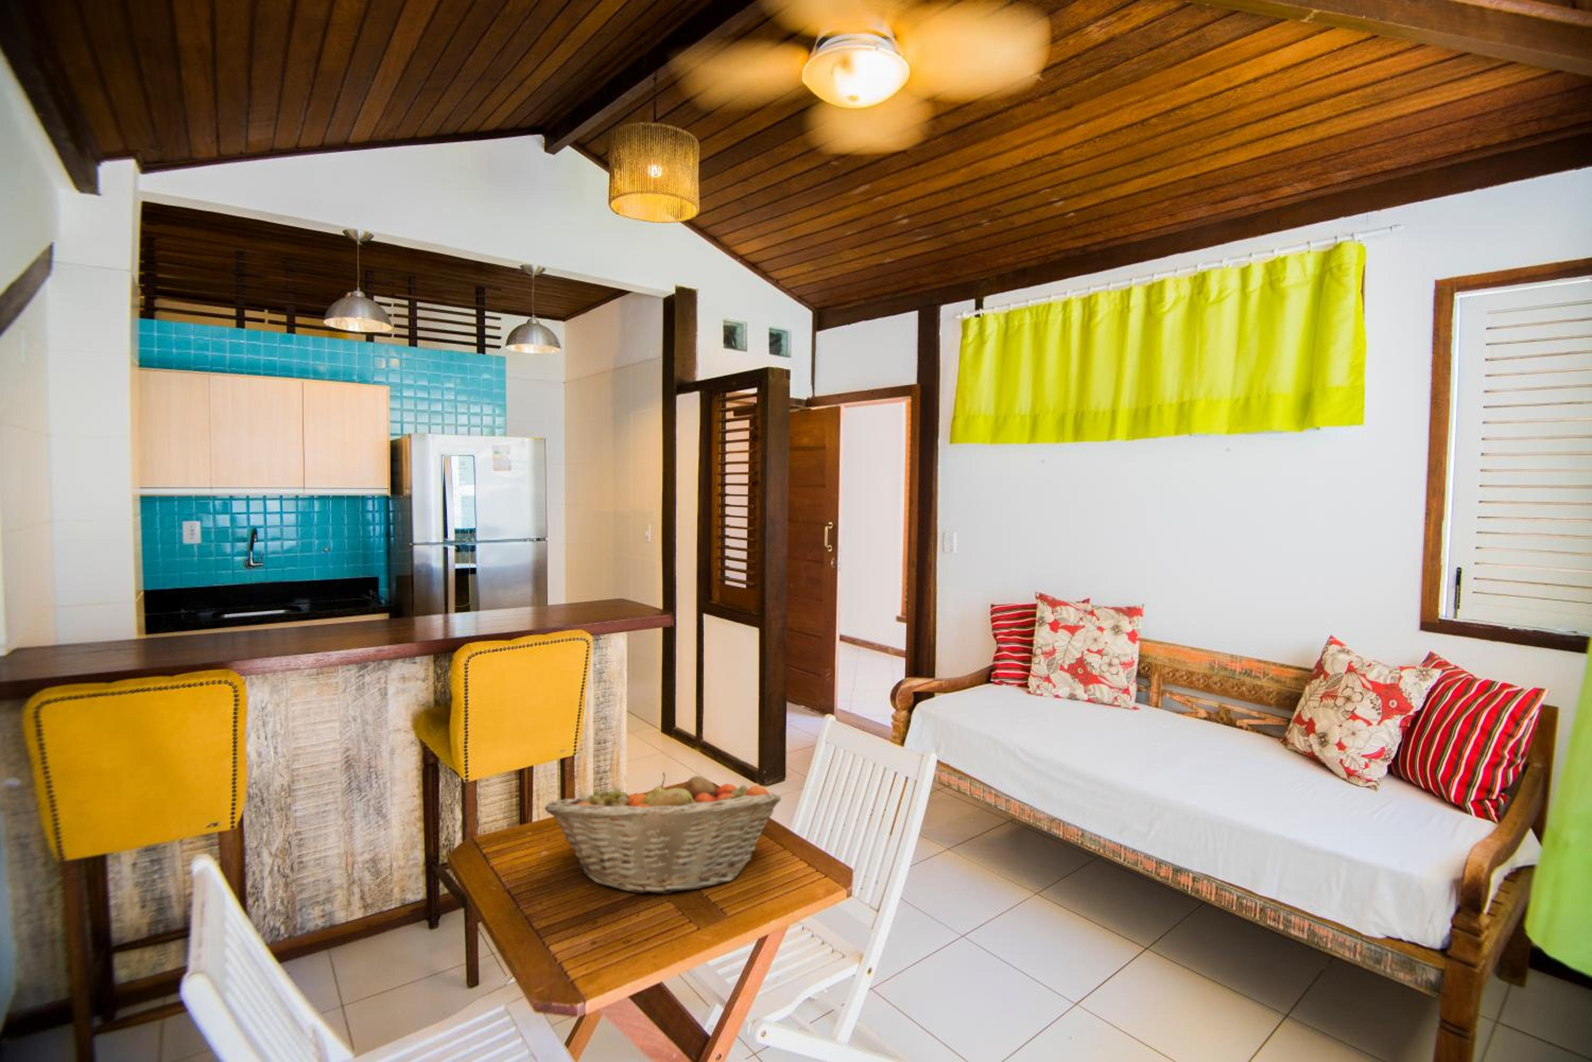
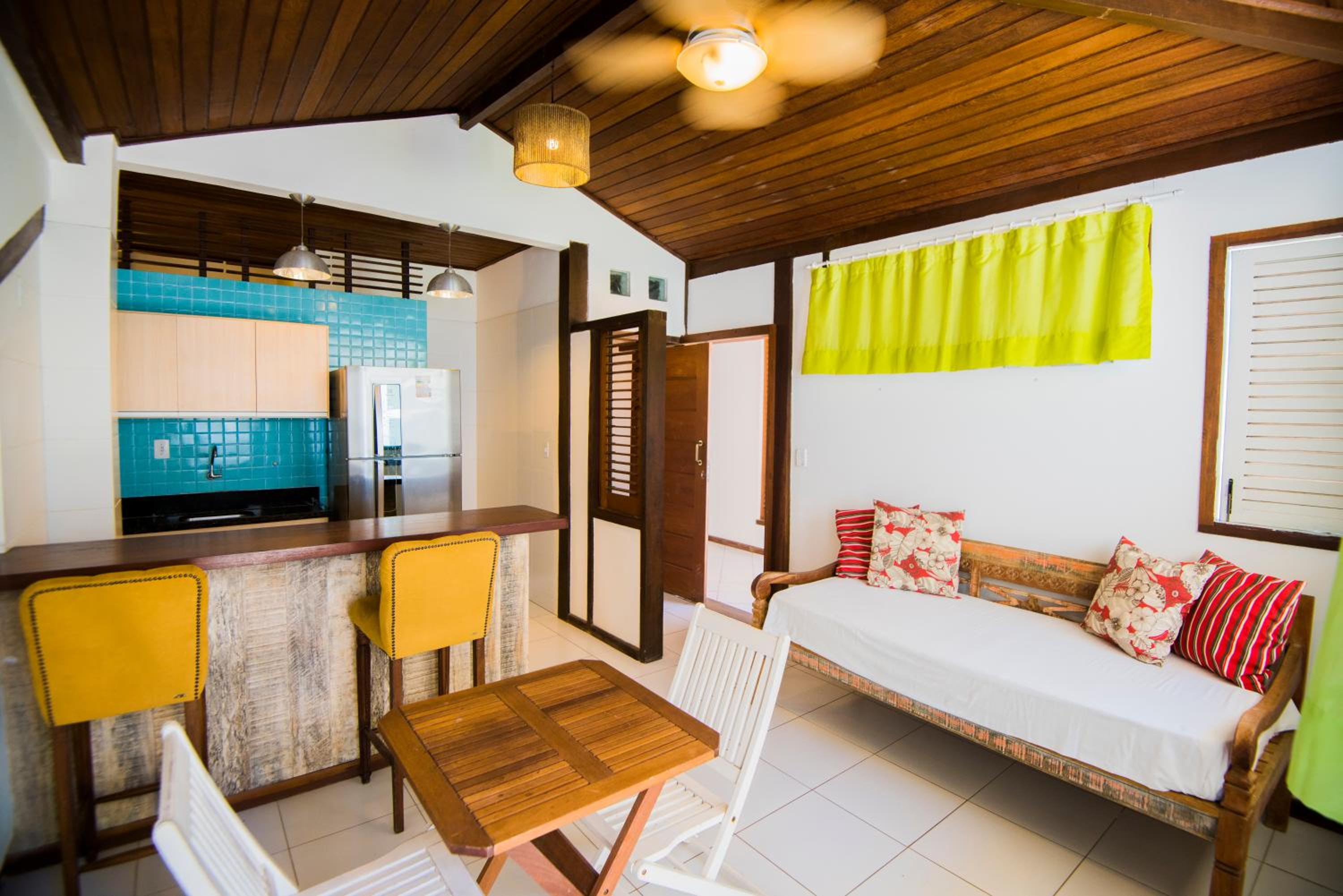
- fruit basket (665, 819)
